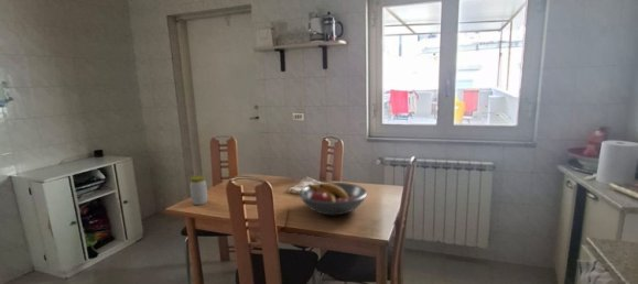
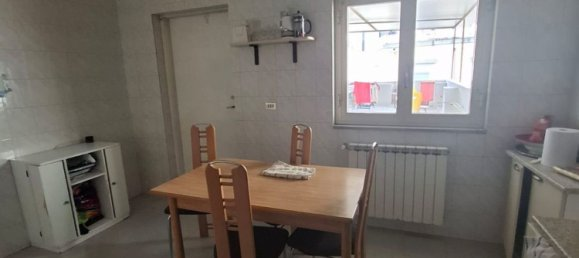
- jar (198, 189)
- fruit bowl (333, 198)
